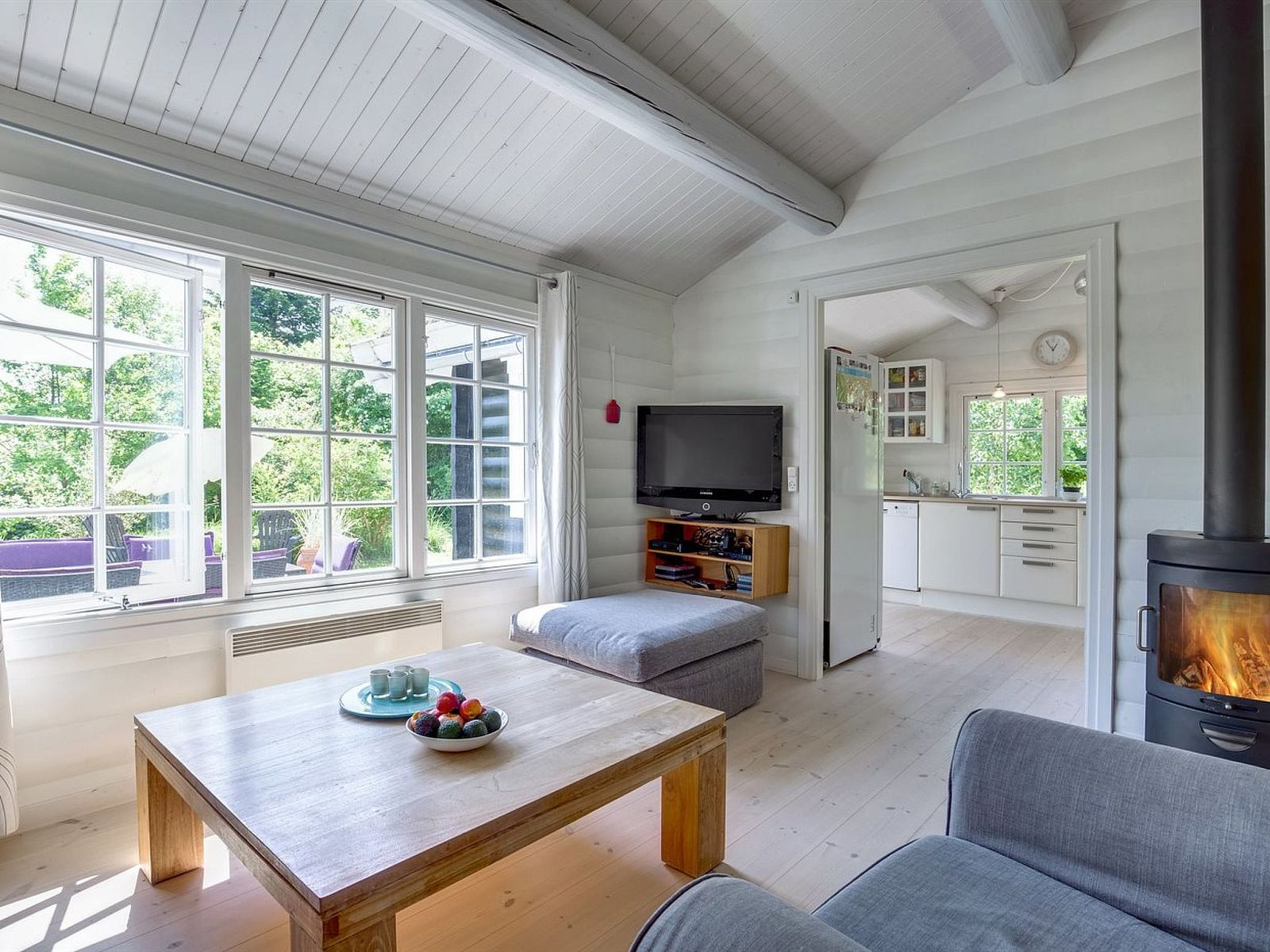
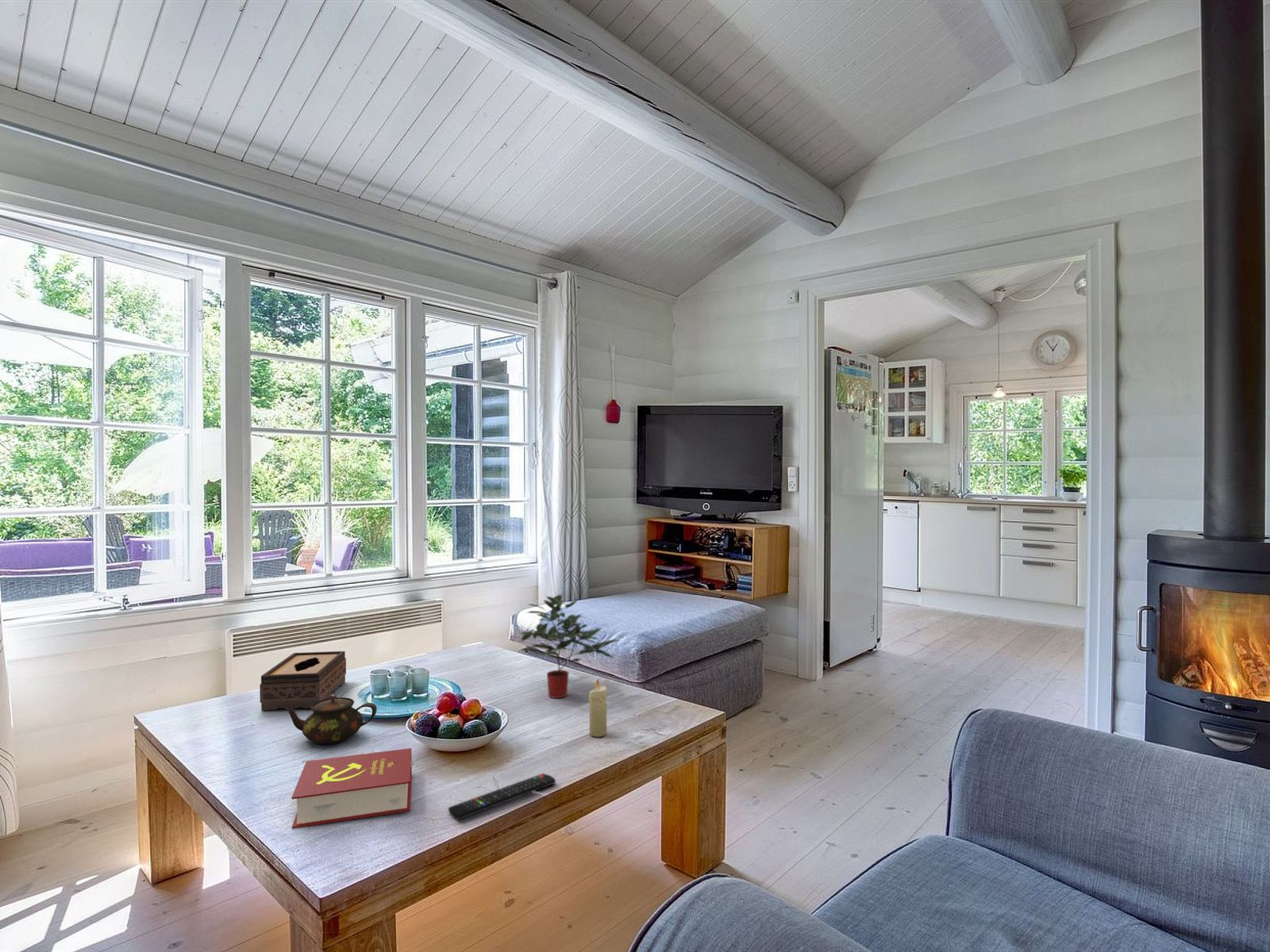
+ teapot (332, 716)
+ tissue box (306, 678)
+ candle (598, 706)
+ book (356, 784)
+ remote control (505, 795)
+ potted plant (568, 643)
